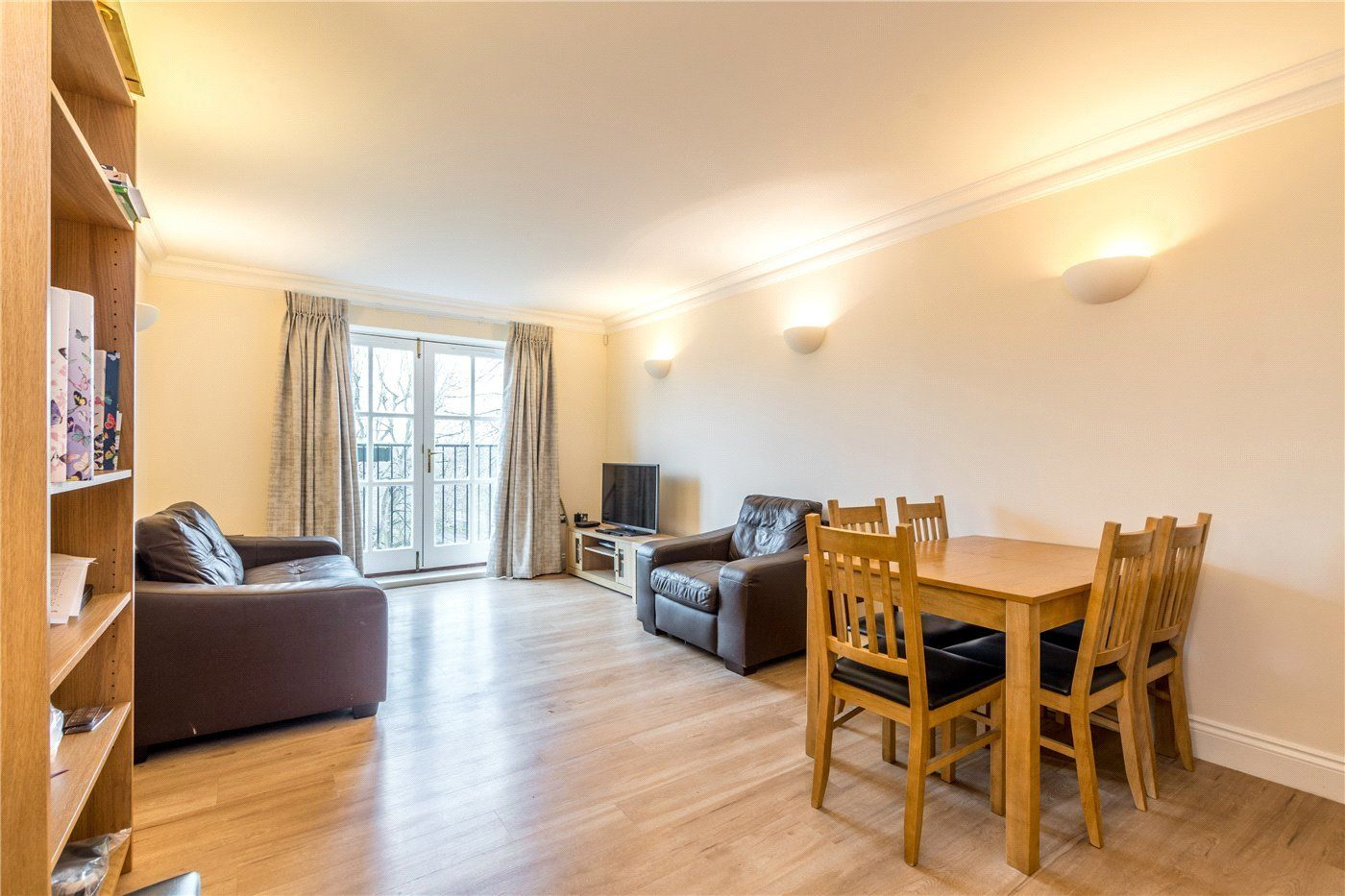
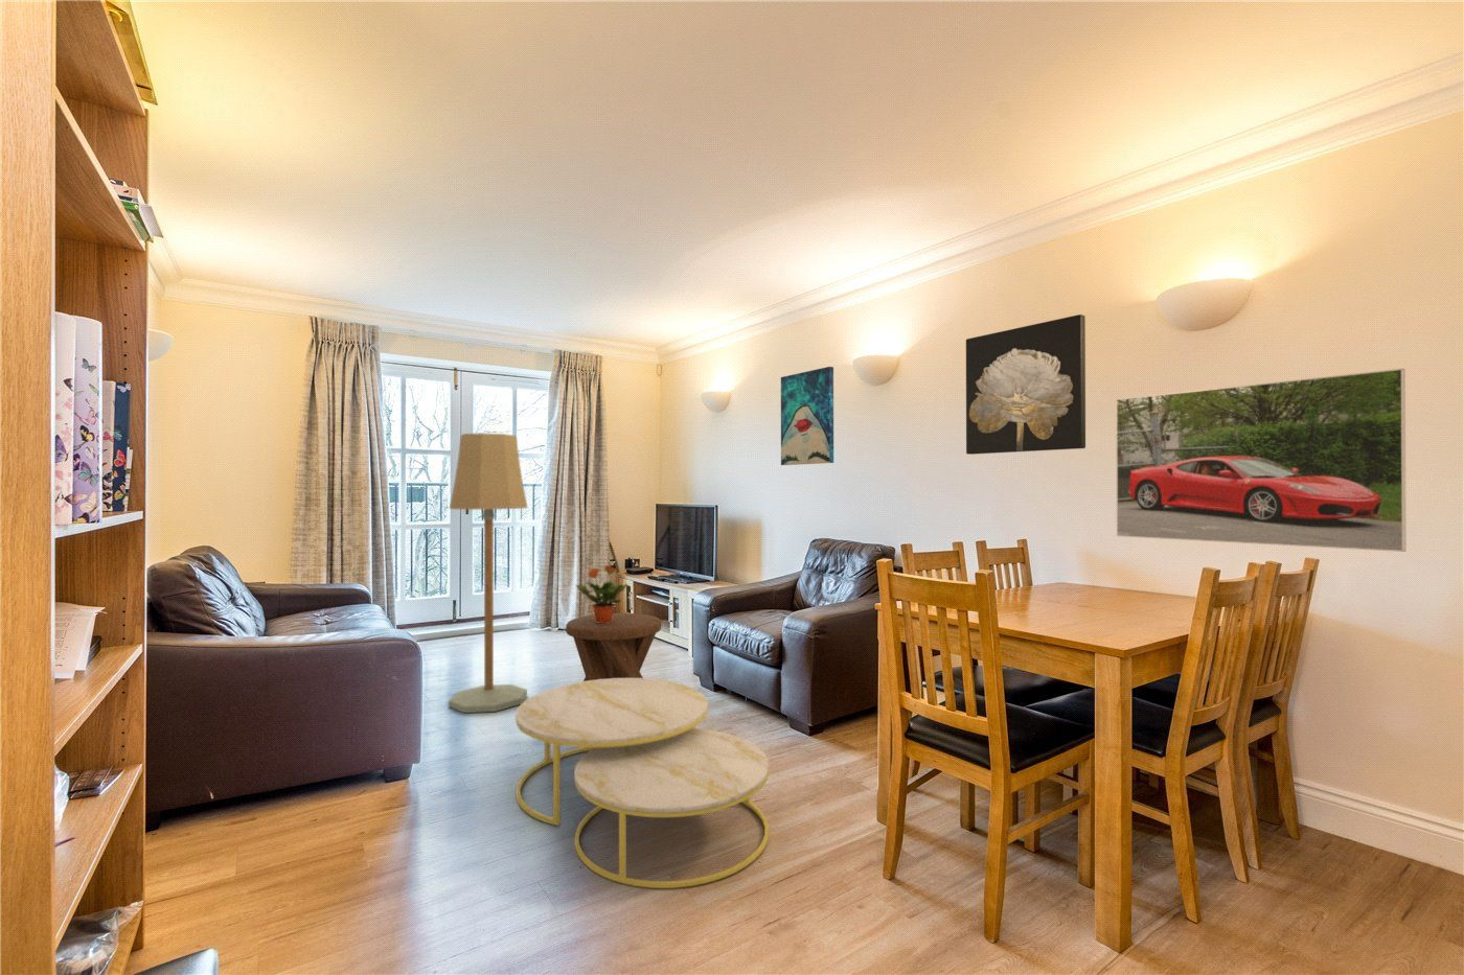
+ music stool (614, 668)
+ floor lamp (489, 567)
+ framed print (1240, 464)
+ wall art (1022, 390)
+ wall art (805, 418)
+ potted plant (601, 593)
+ coffee table (637, 761)
